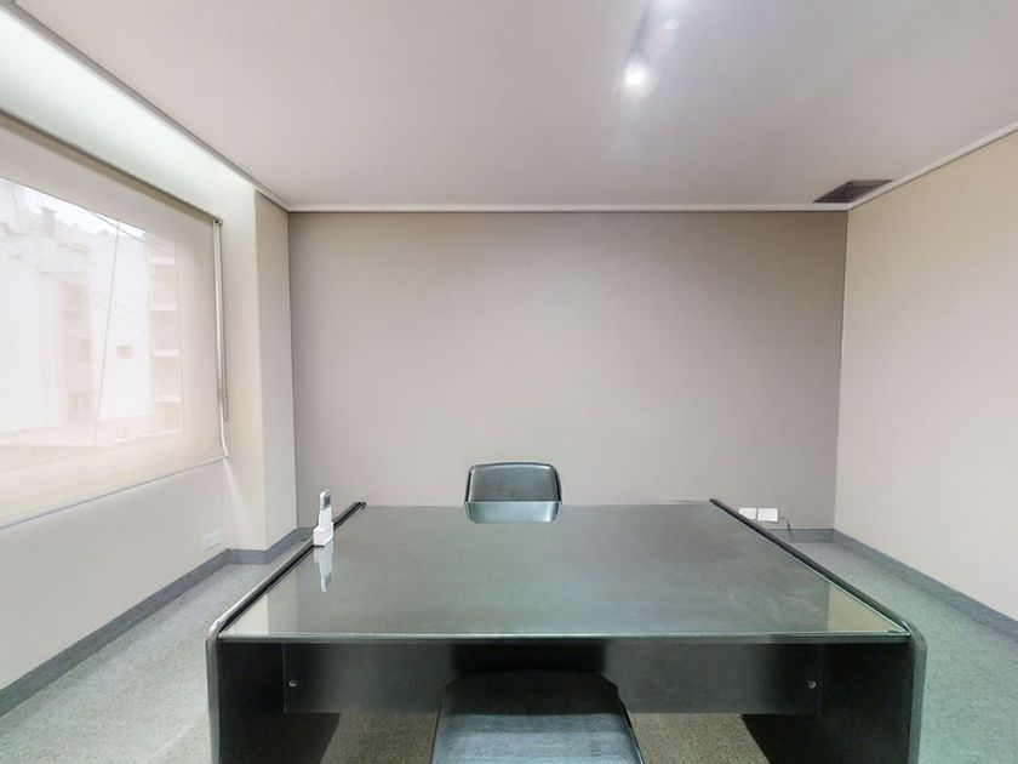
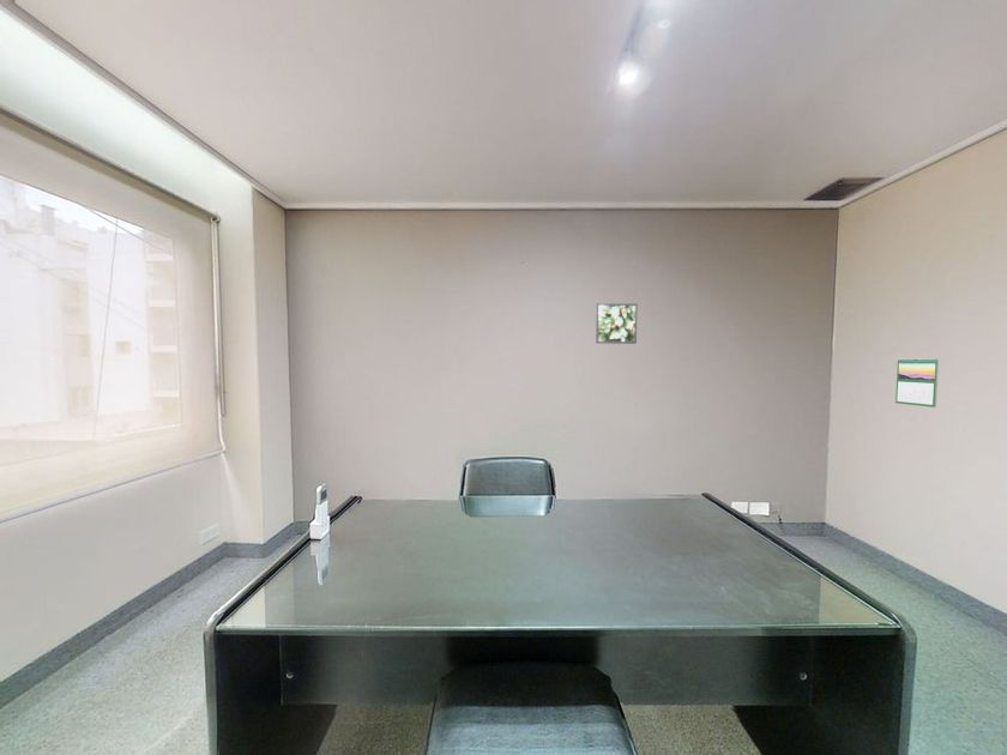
+ calendar (916, 381)
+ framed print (616, 322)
